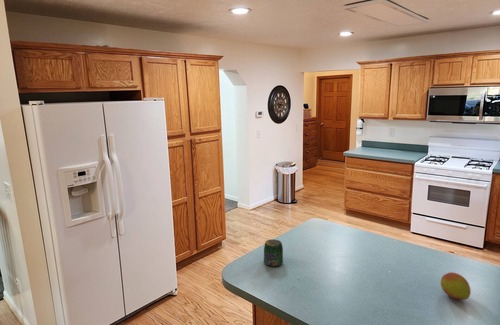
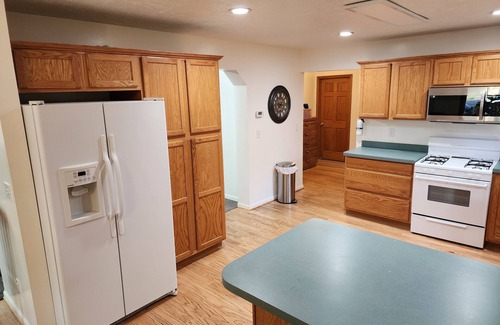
- jar (273, 252)
- fruit (455, 286)
